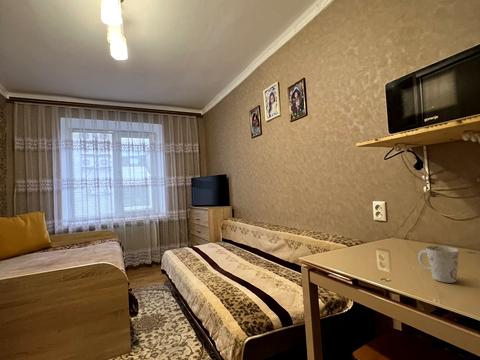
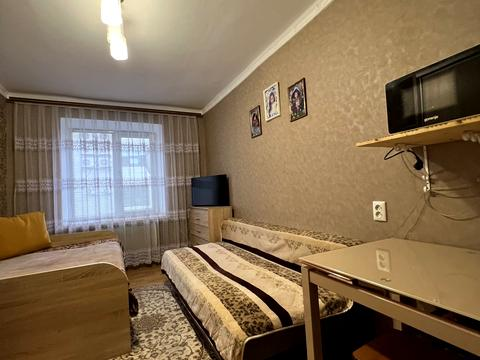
- mug (436, 262)
